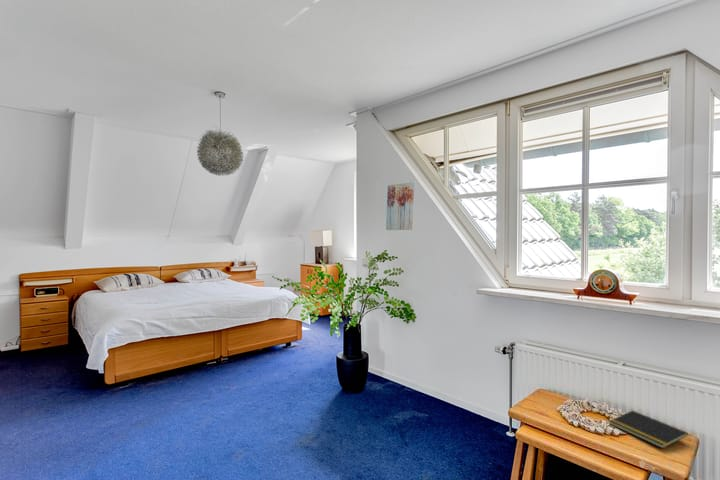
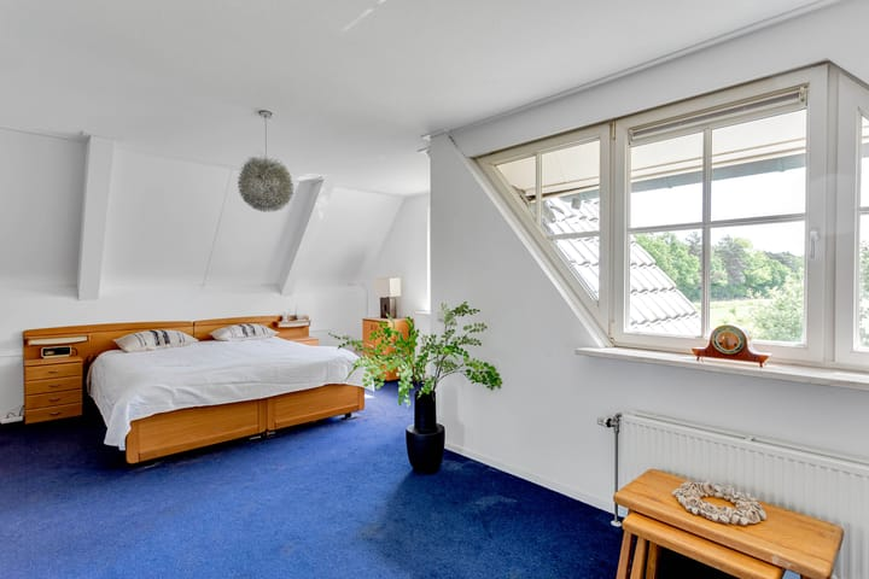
- notepad (646, 427)
- wall art (399, 206)
